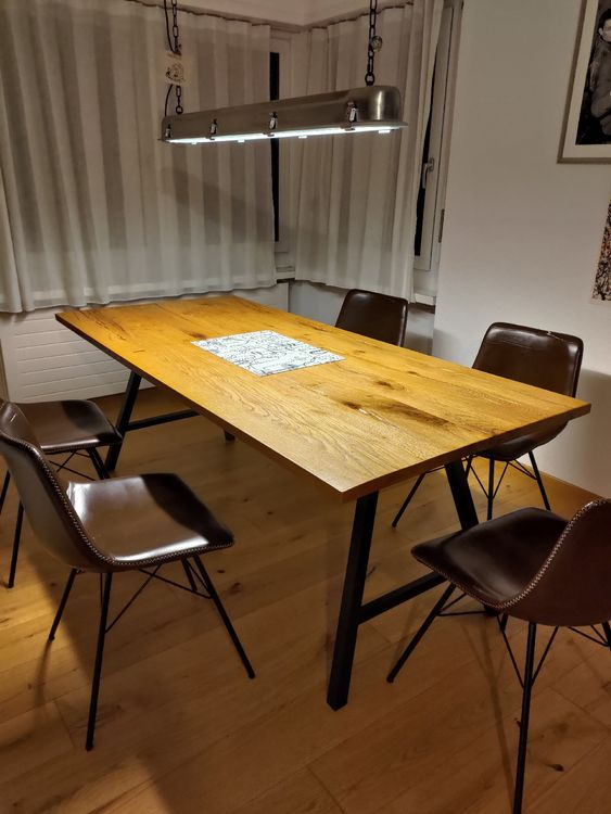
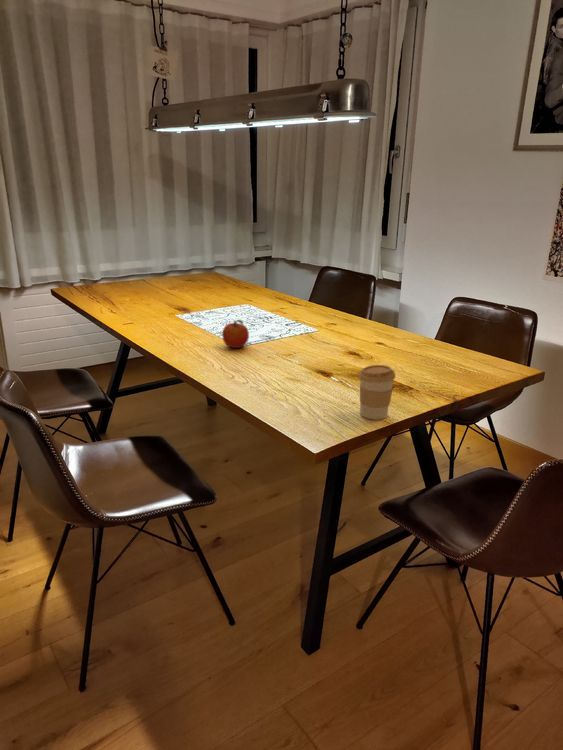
+ fruit (235, 332)
+ coffee cup (375, 391)
